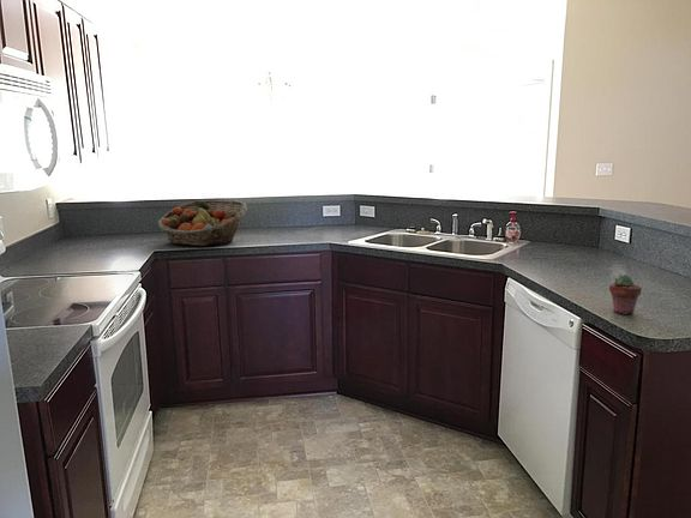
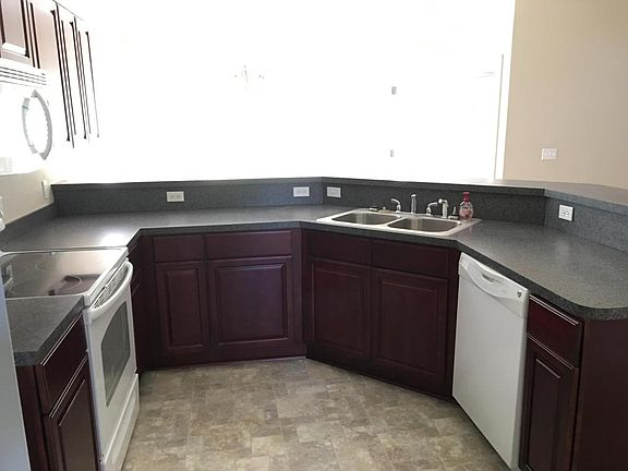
- fruit basket (203, 222)
- potted succulent (624, 293)
